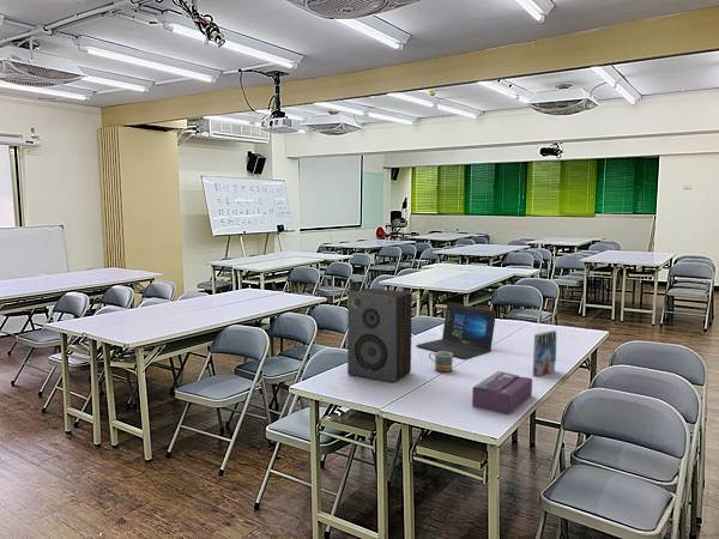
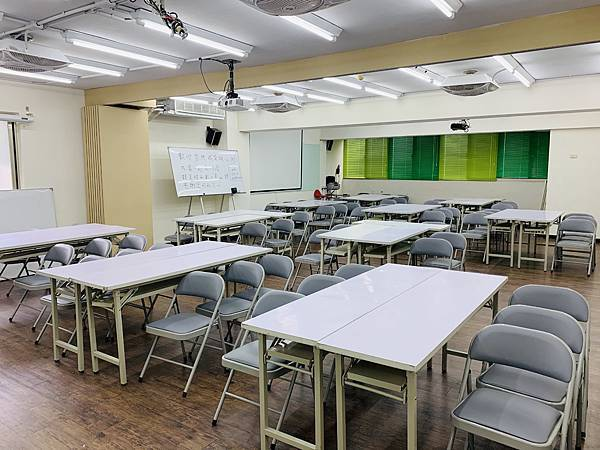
- tissue box (502, 392)
- mug (440, 361)
- laptop (454, 328)
- book (544, 352)
- speaker (379, 333)
